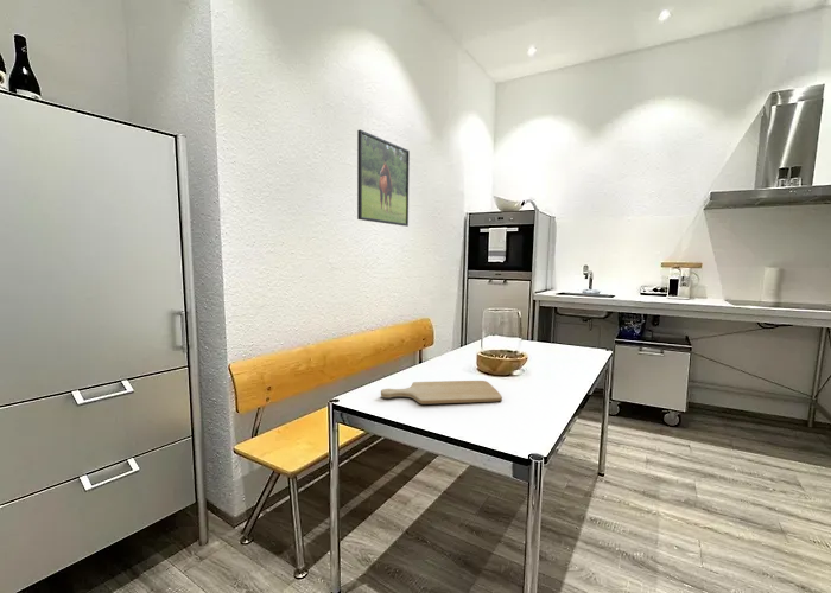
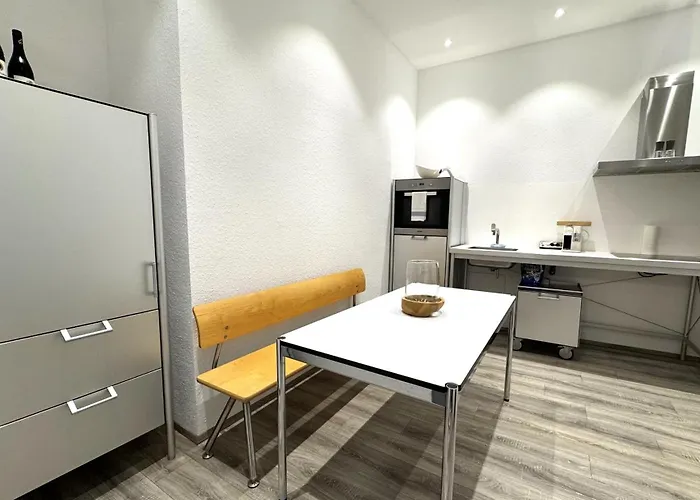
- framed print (385, 181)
- chopping board (438, 391)
